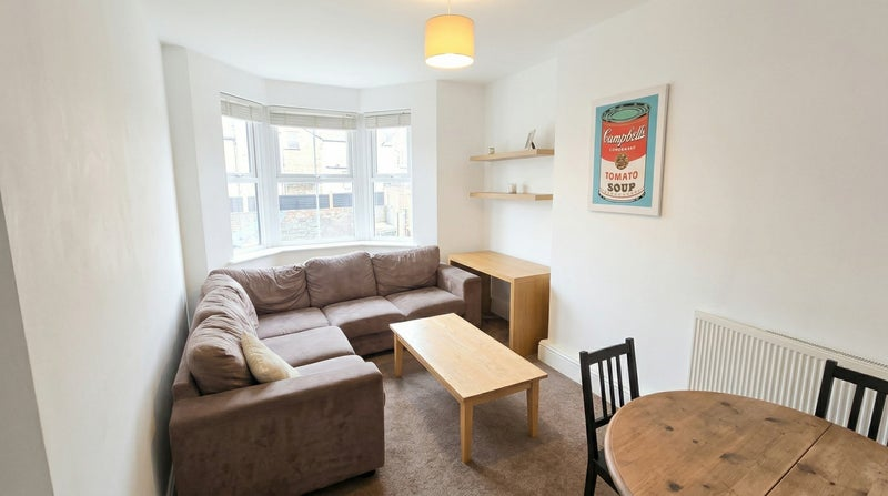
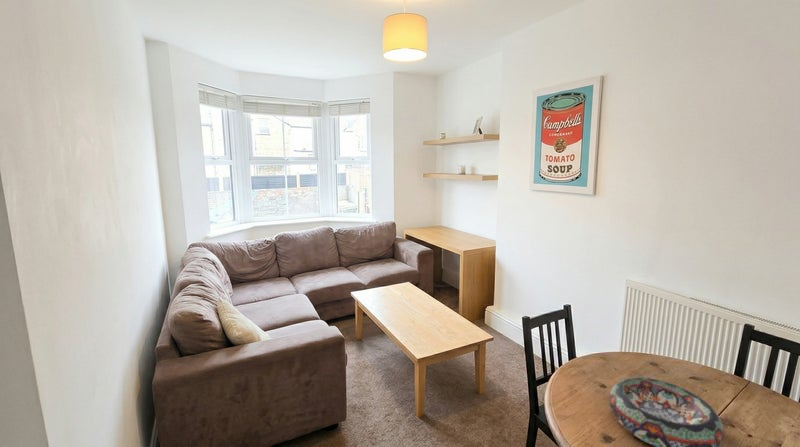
+ decorative bowl (662, 412)
